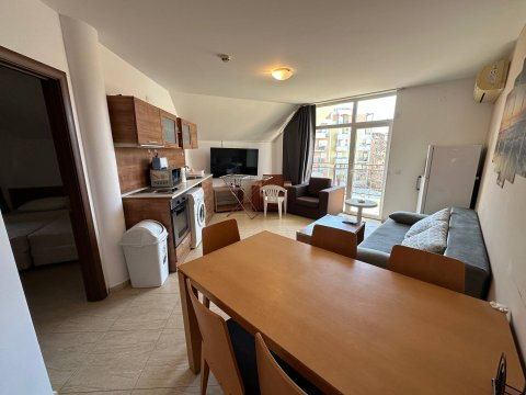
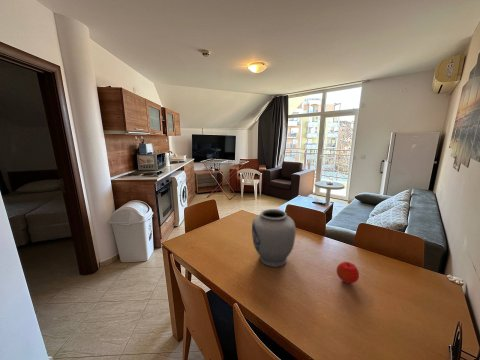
+ fruit (347, 272)
+ vase (273, 236)
